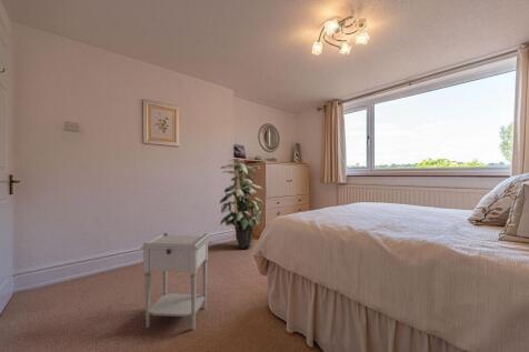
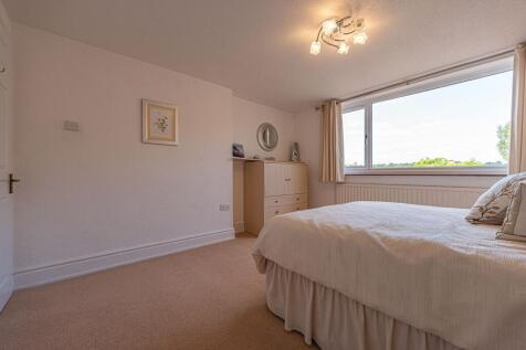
- nightstand (178, 271)
- indoor plant (240, 202)
